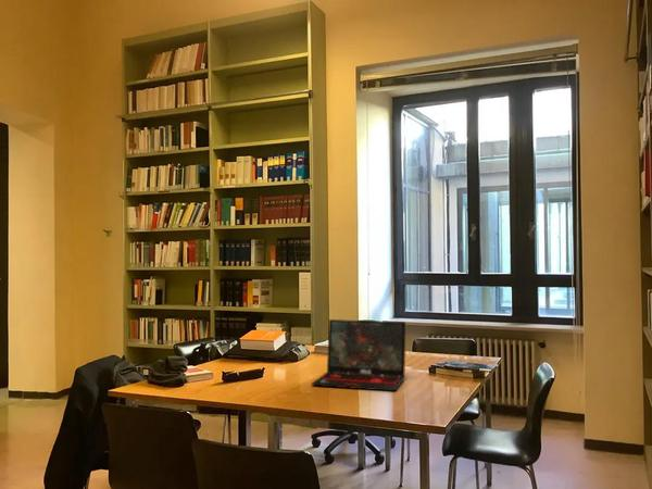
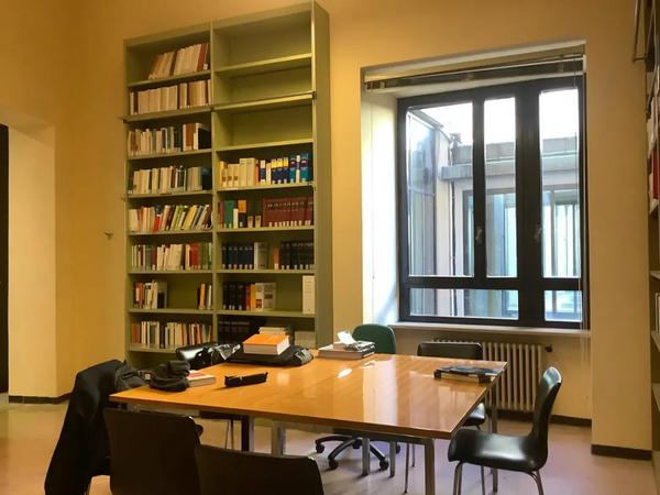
- laptop (360, 353)
